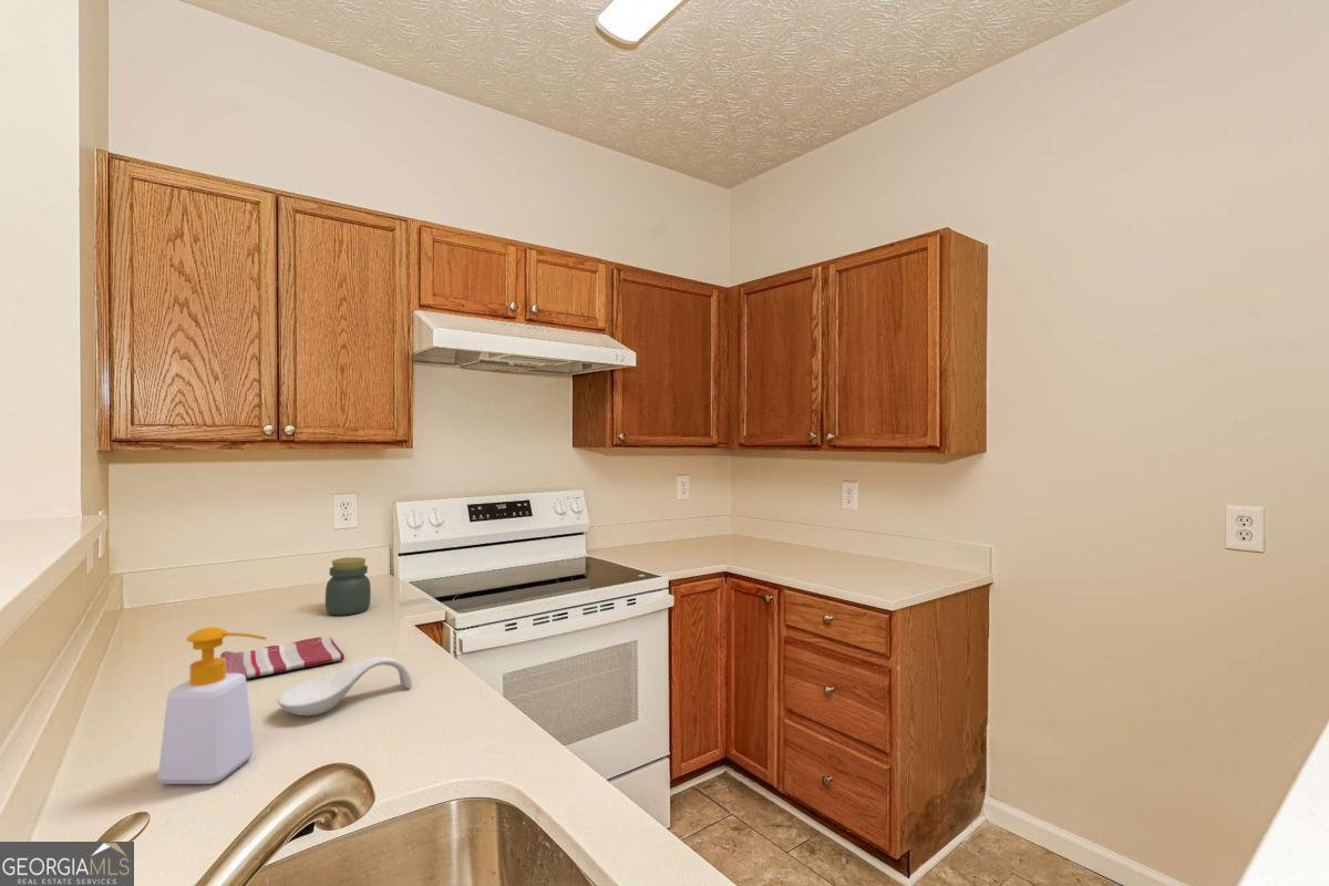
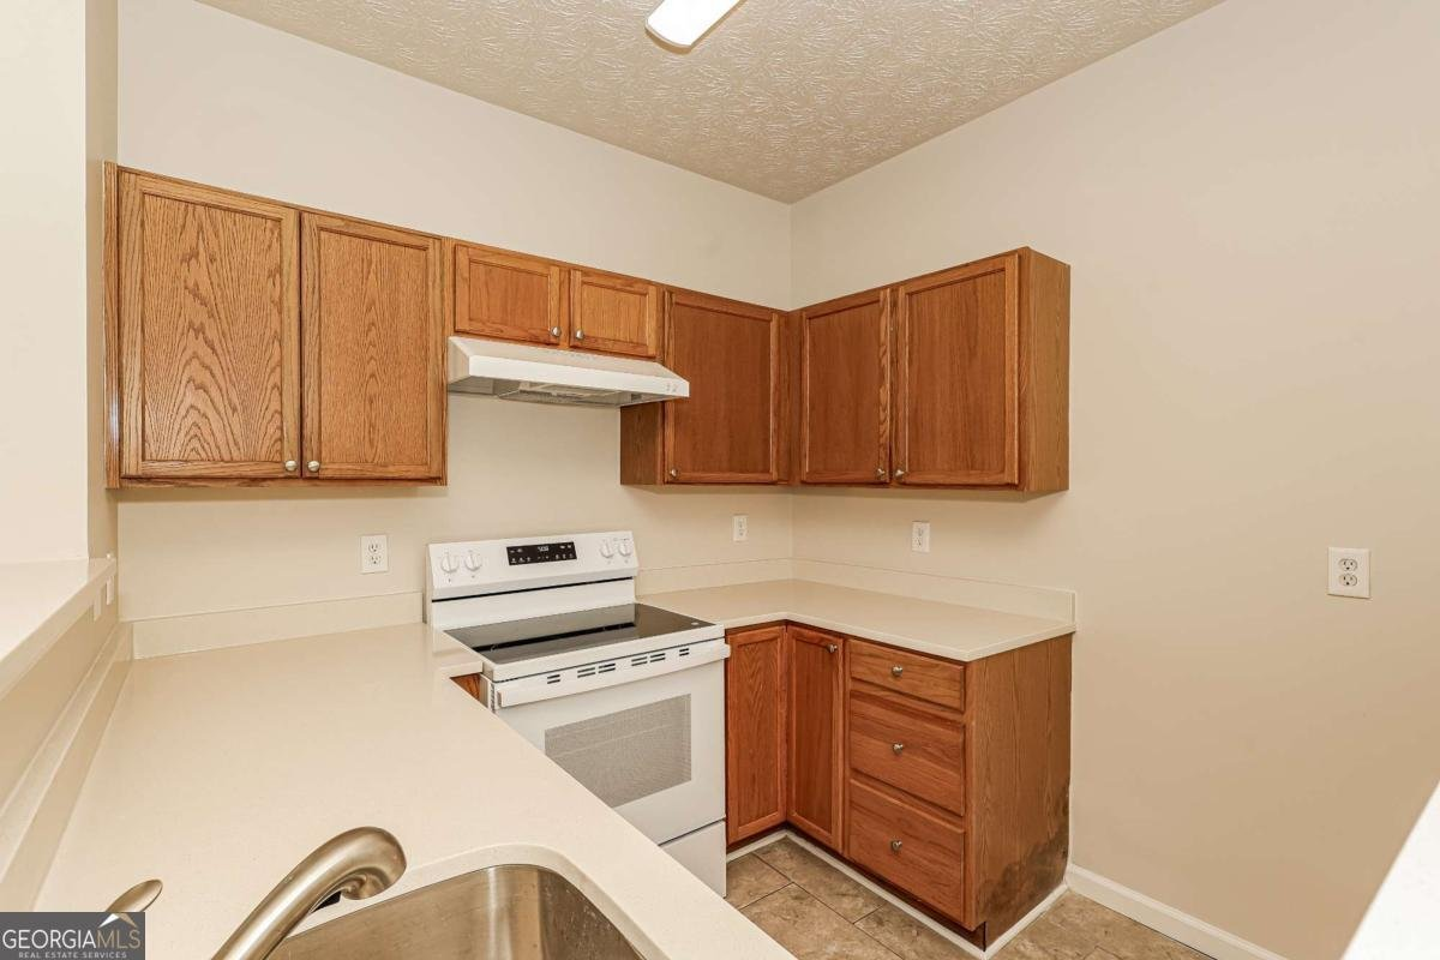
- soap bottle (222, 699)
- jar (348, 585)
- spoon rest (347, 682)
- dish towel (281, 657)
